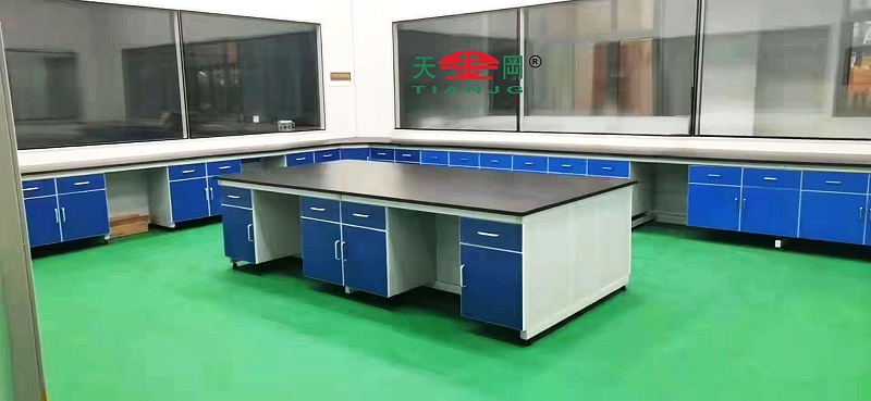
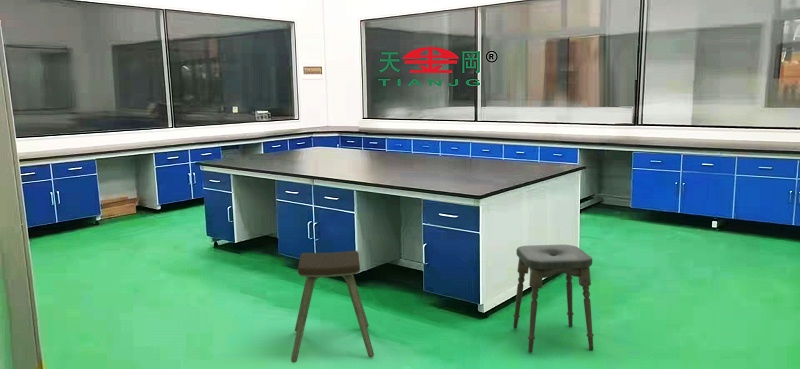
+ music stool (311, 296)
+ stool (541, 287)
